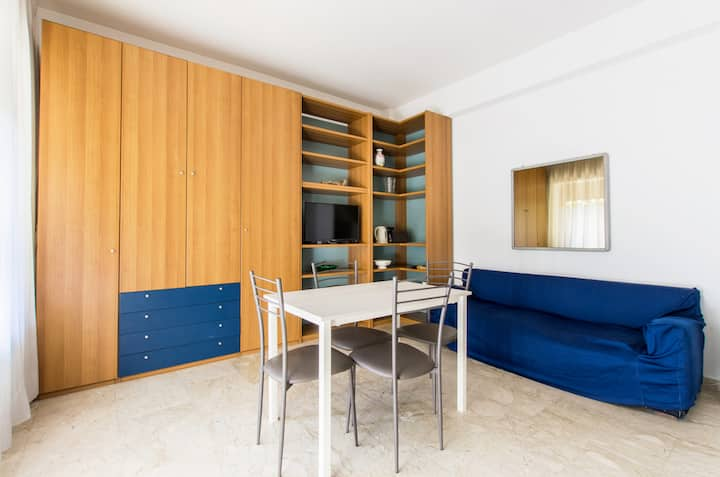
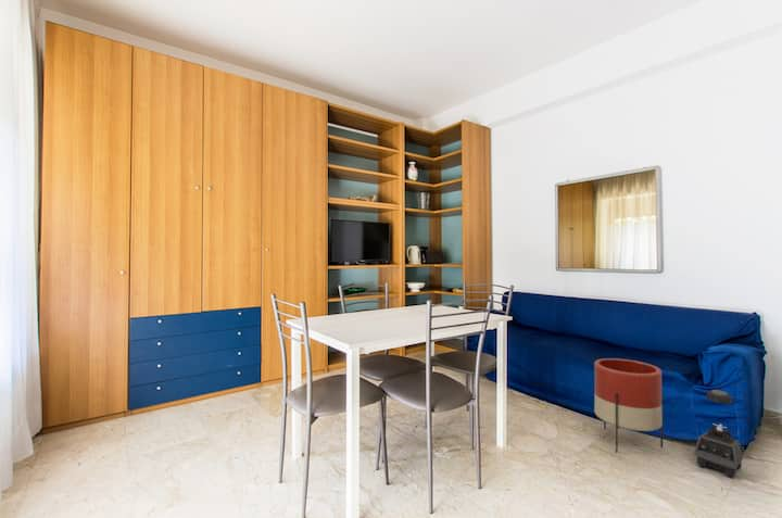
+ blender (718, 429)
+ planter (626, 404)
